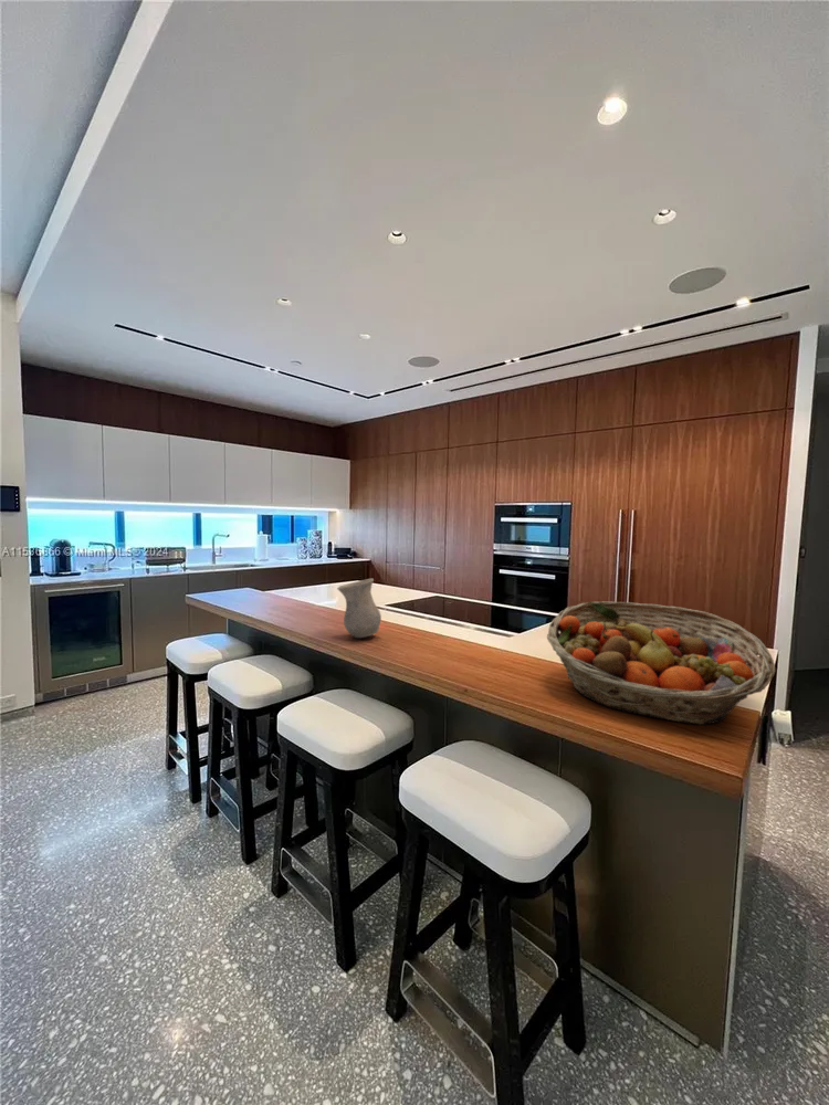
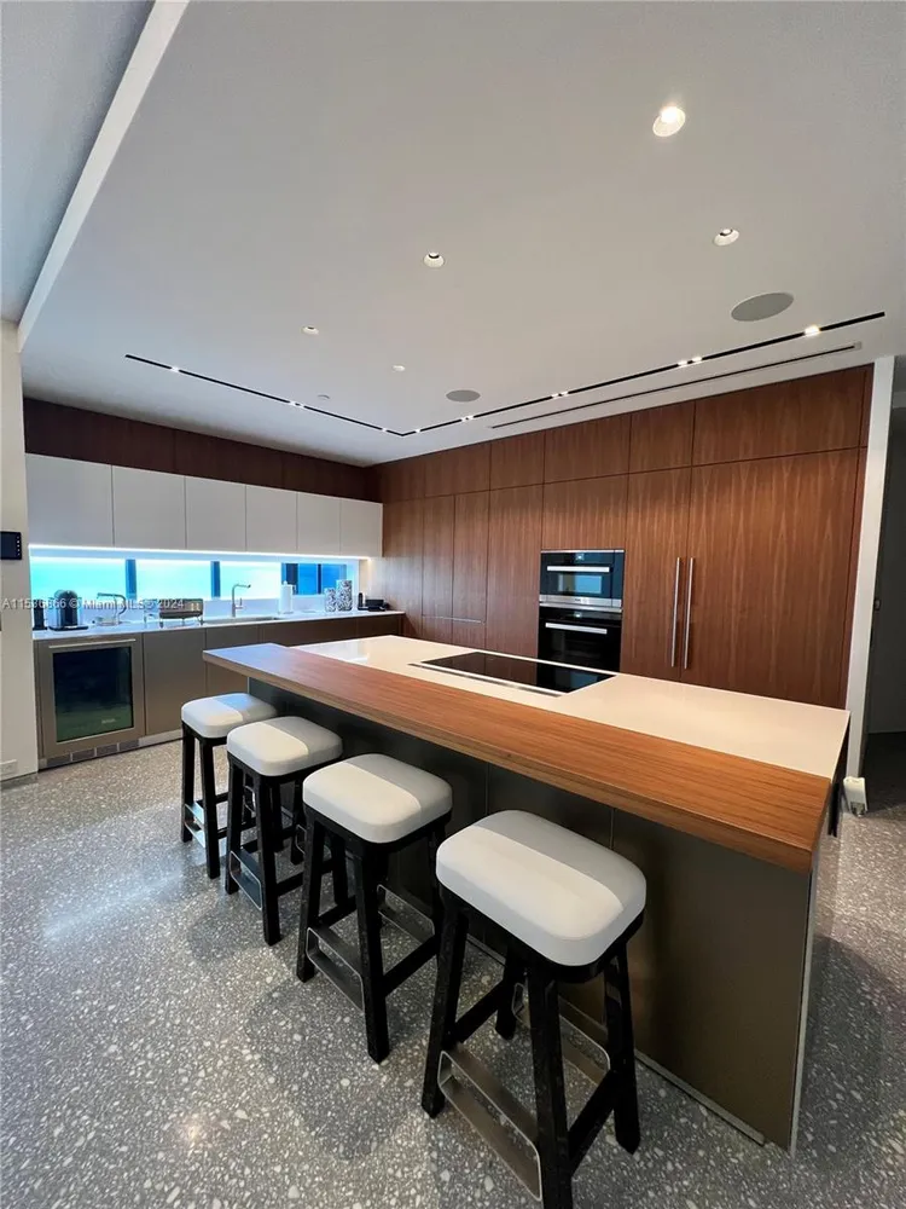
- vase (358, 608)
- fruit basket (647, 654)
